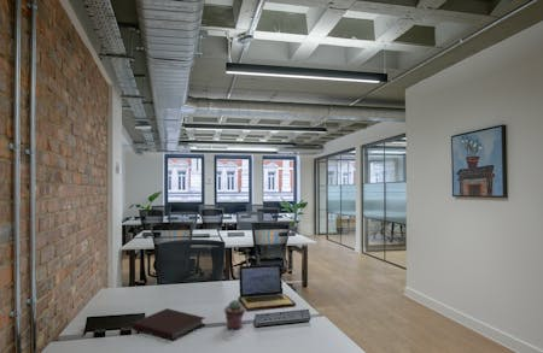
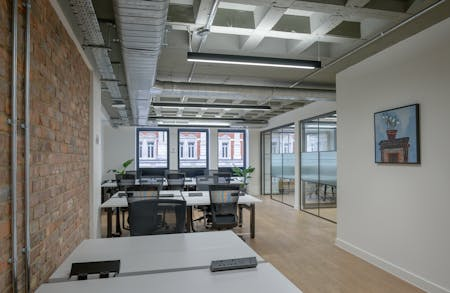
- potted succulent (234, 313)
- notebook (169, 323)
- laptop (265, 286)
